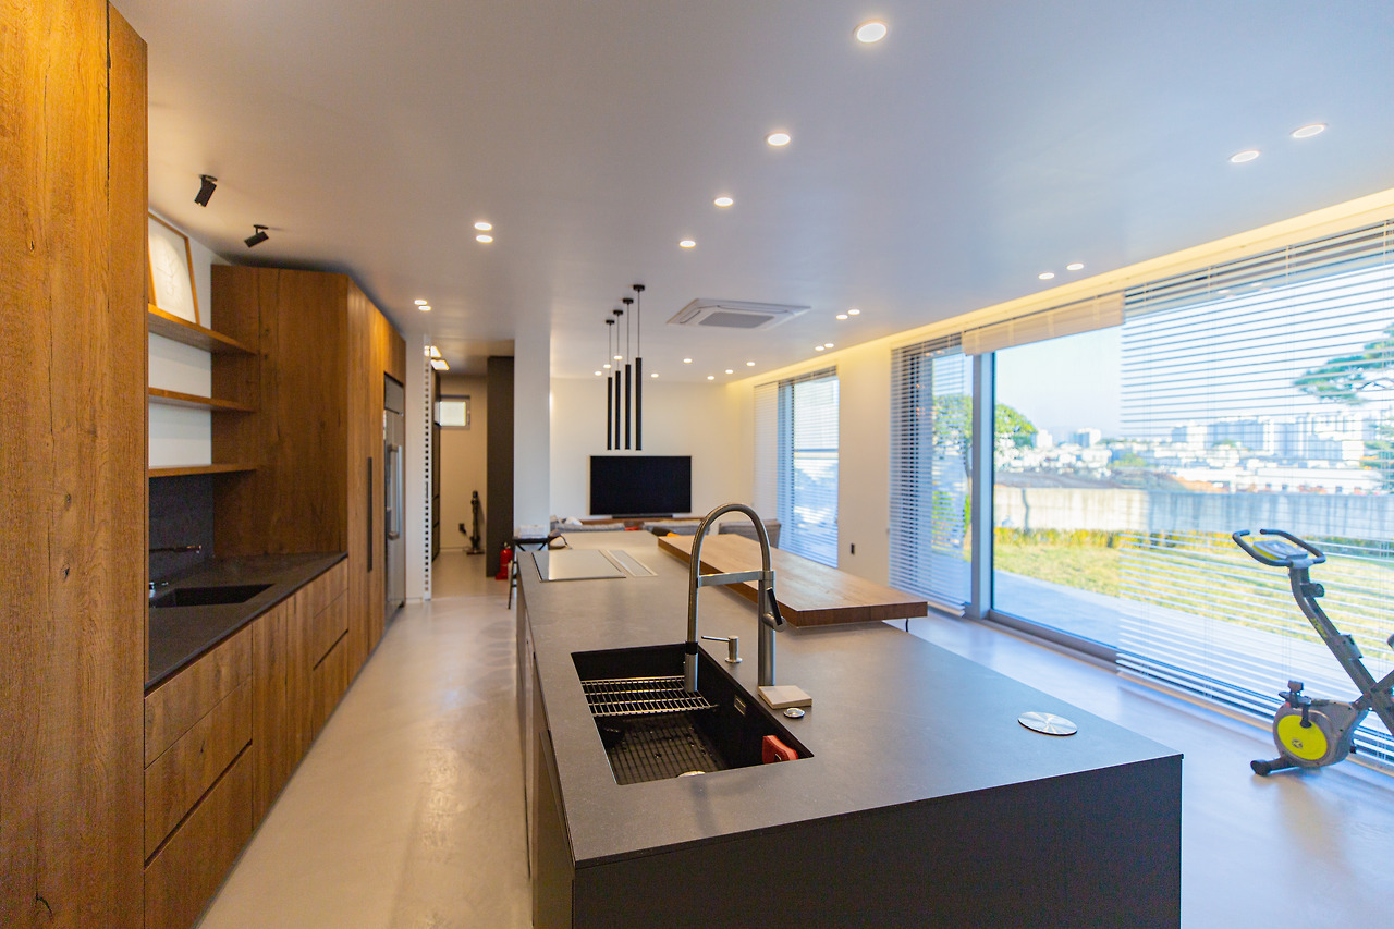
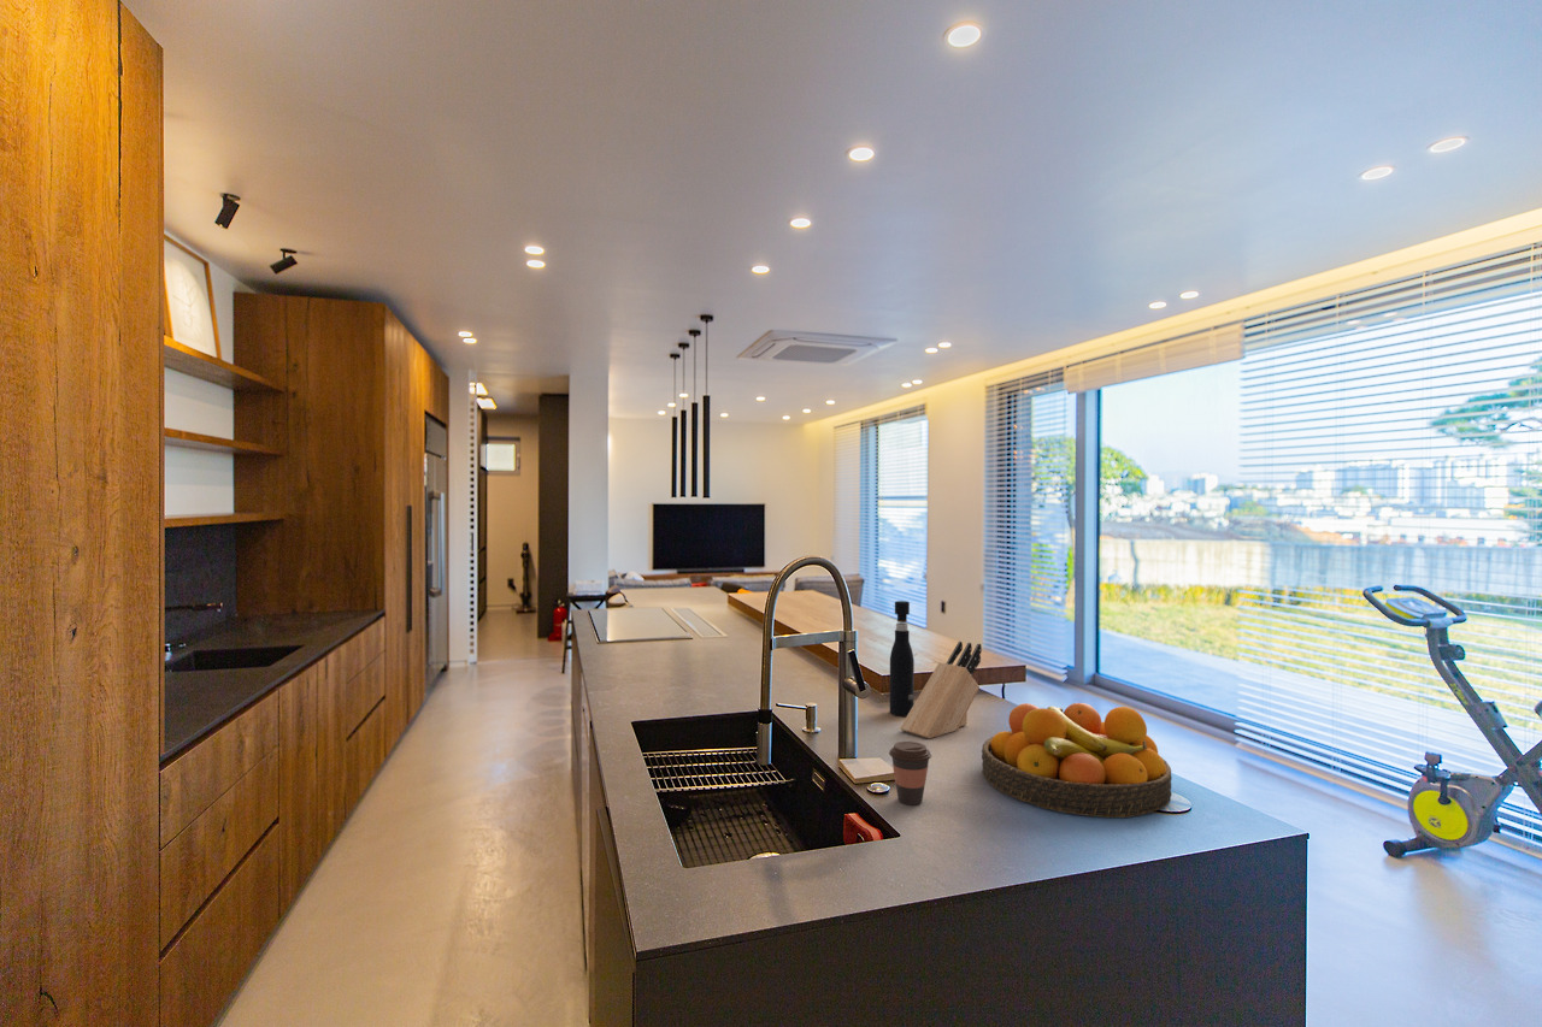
+ fruit bowl (1072, 743)
+ knife block (944, 685)
+ pepper grinder (901, 657)
+ coffee cup (910, 773)
